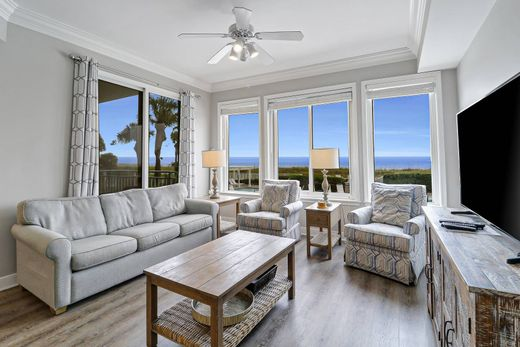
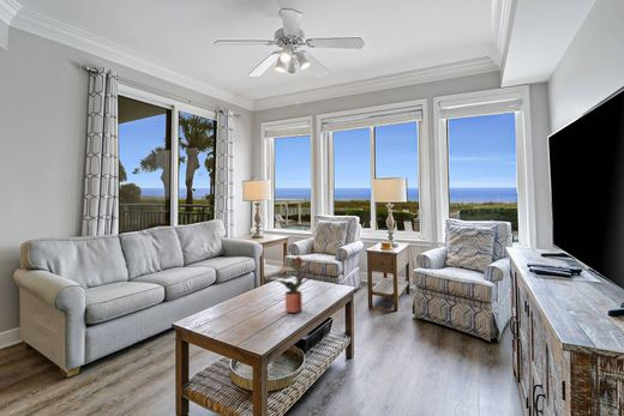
+ potted plant (296, 282)
